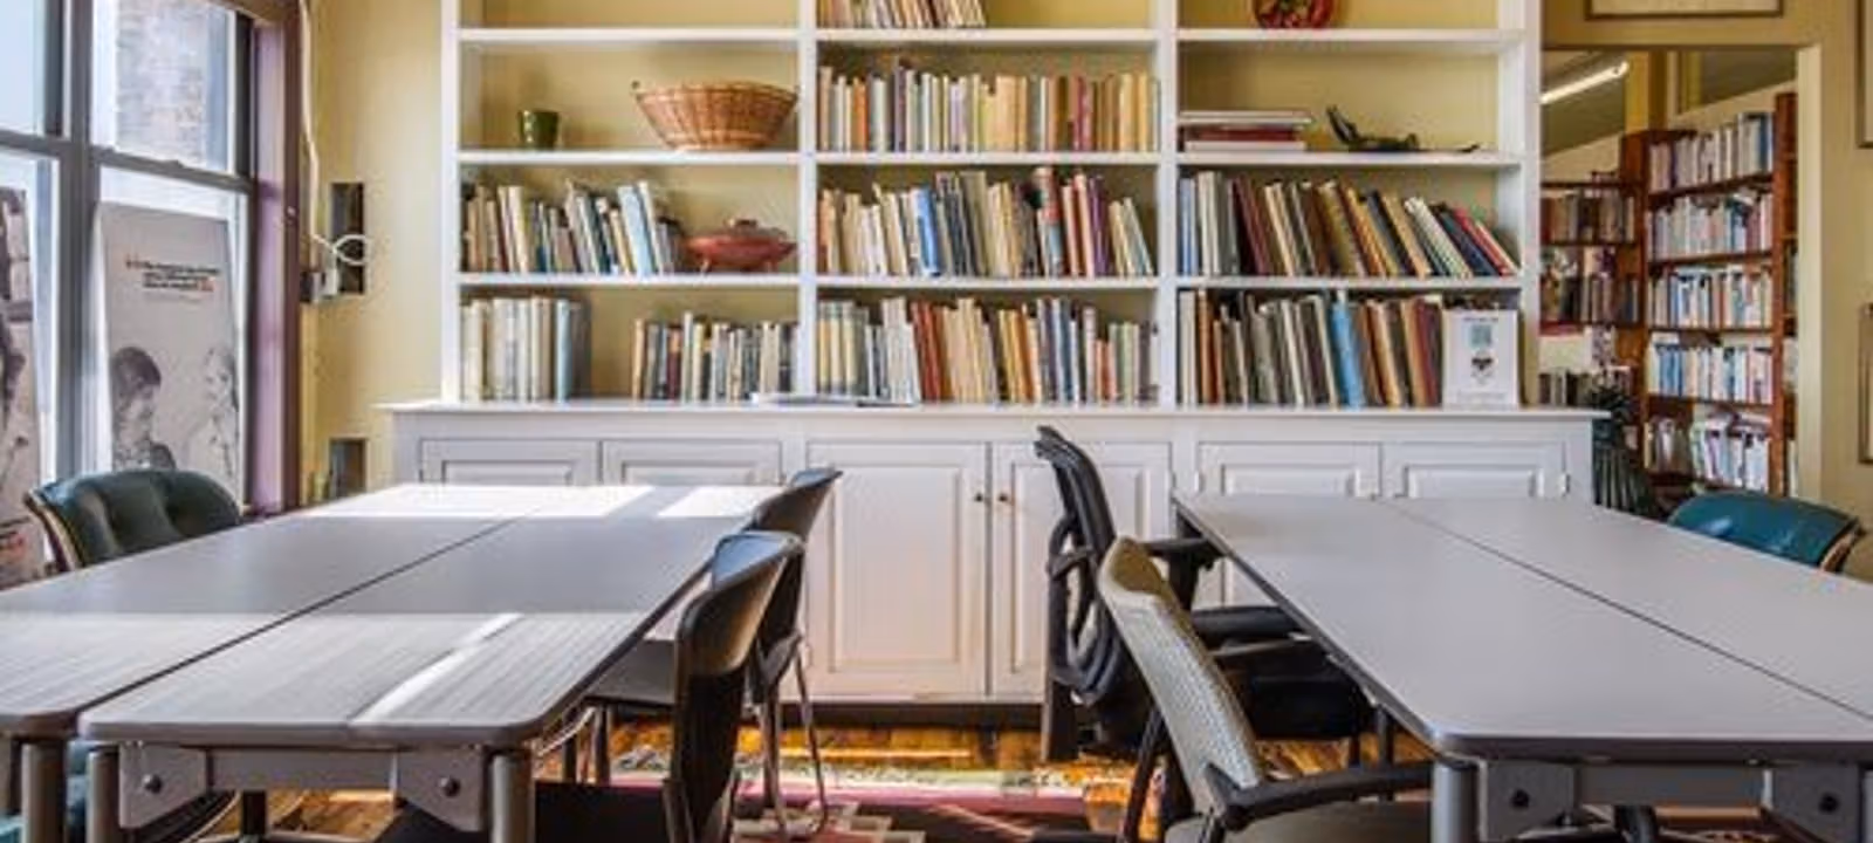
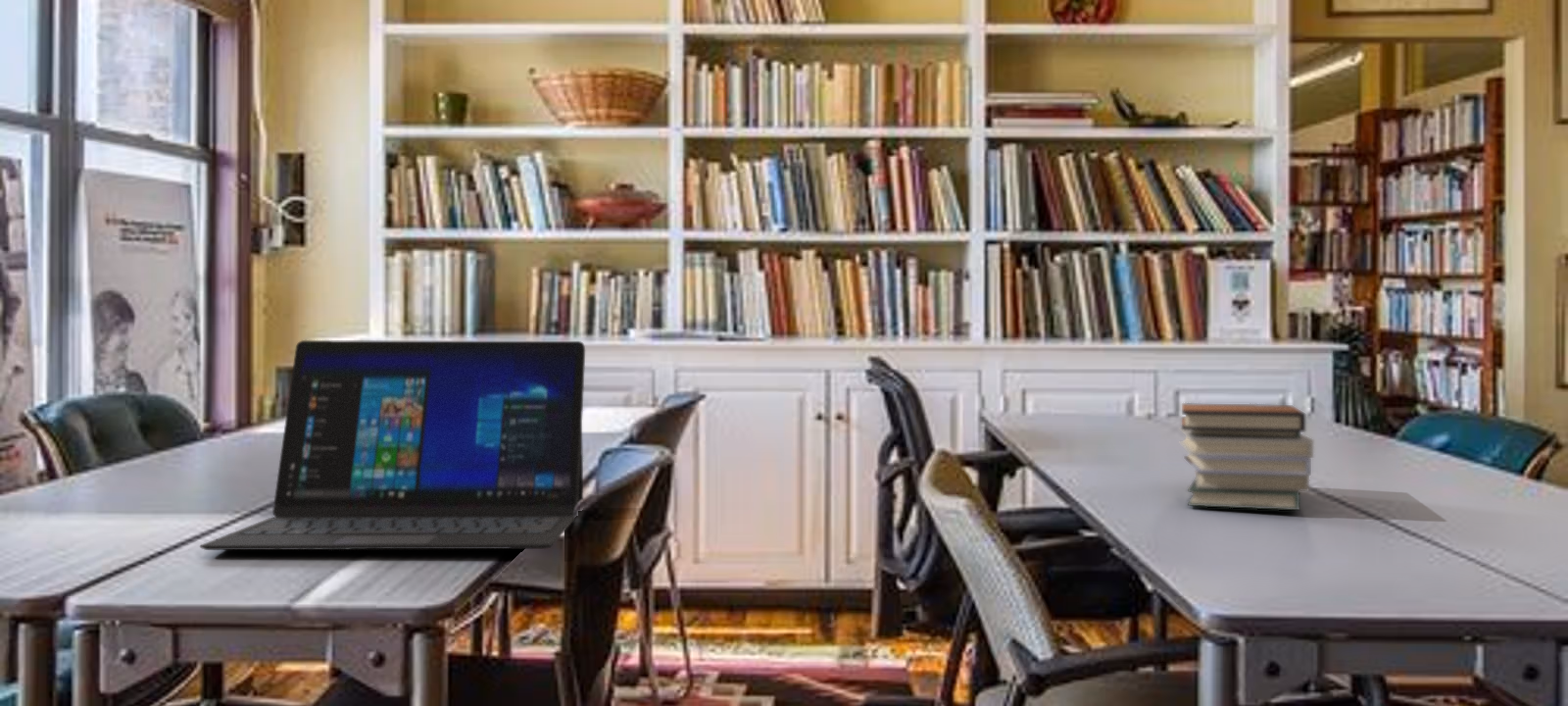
+ book stack (1242, 453)
+ laptop (413, 434)
